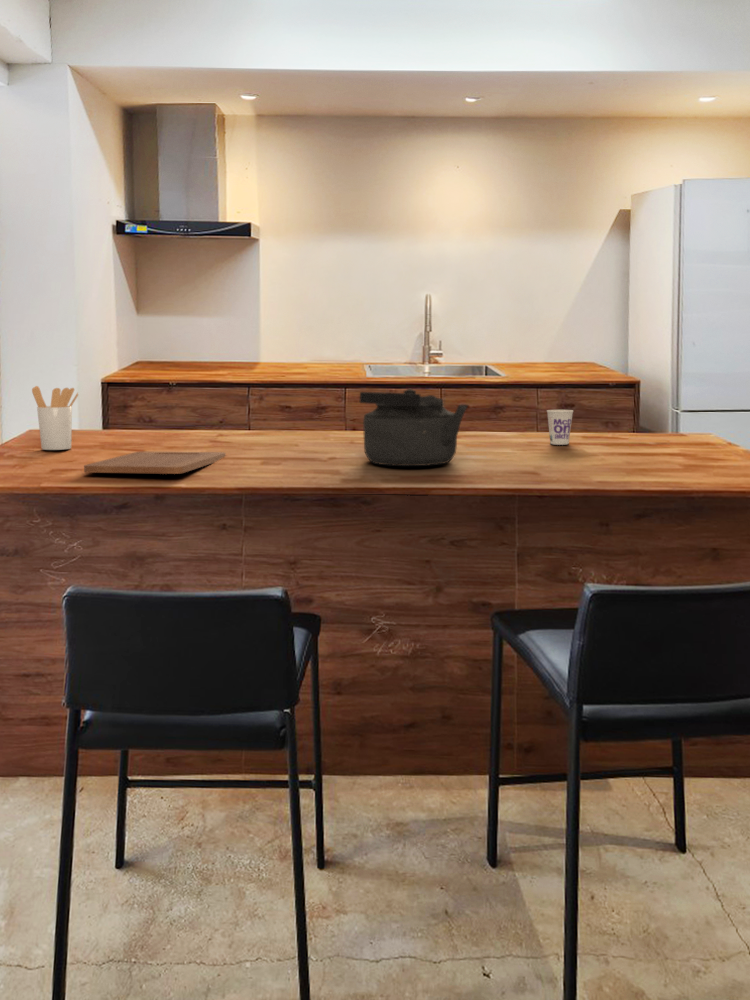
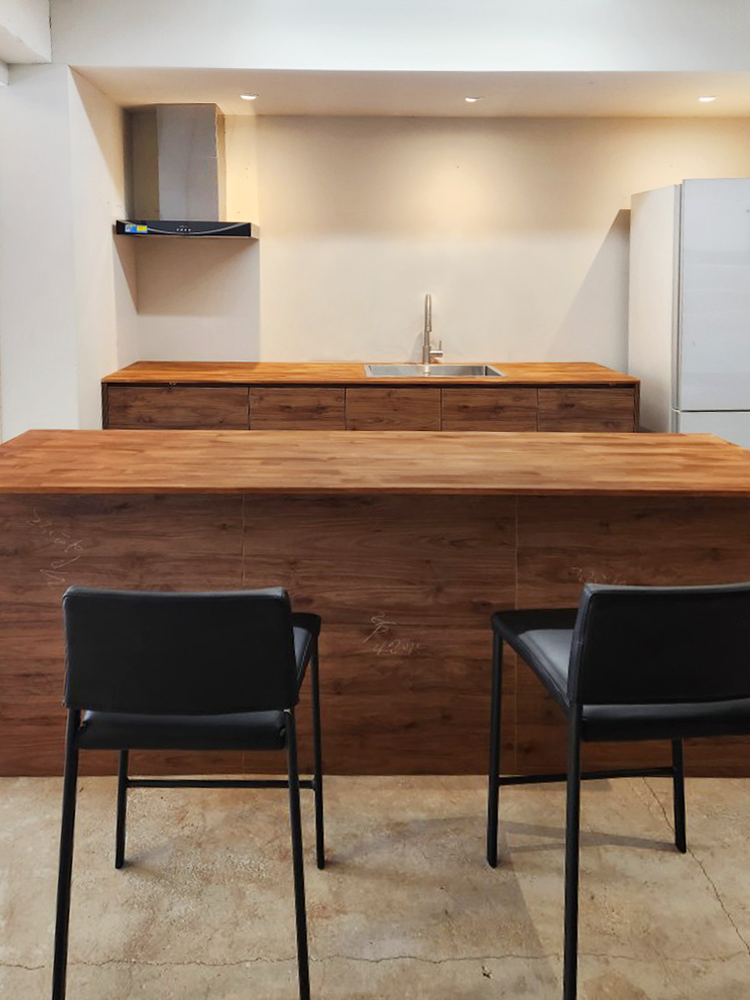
- kettle (411, 426)
- utensil holder (57, 416)
- cutting board (158, 461)
- cup (559, 427)
